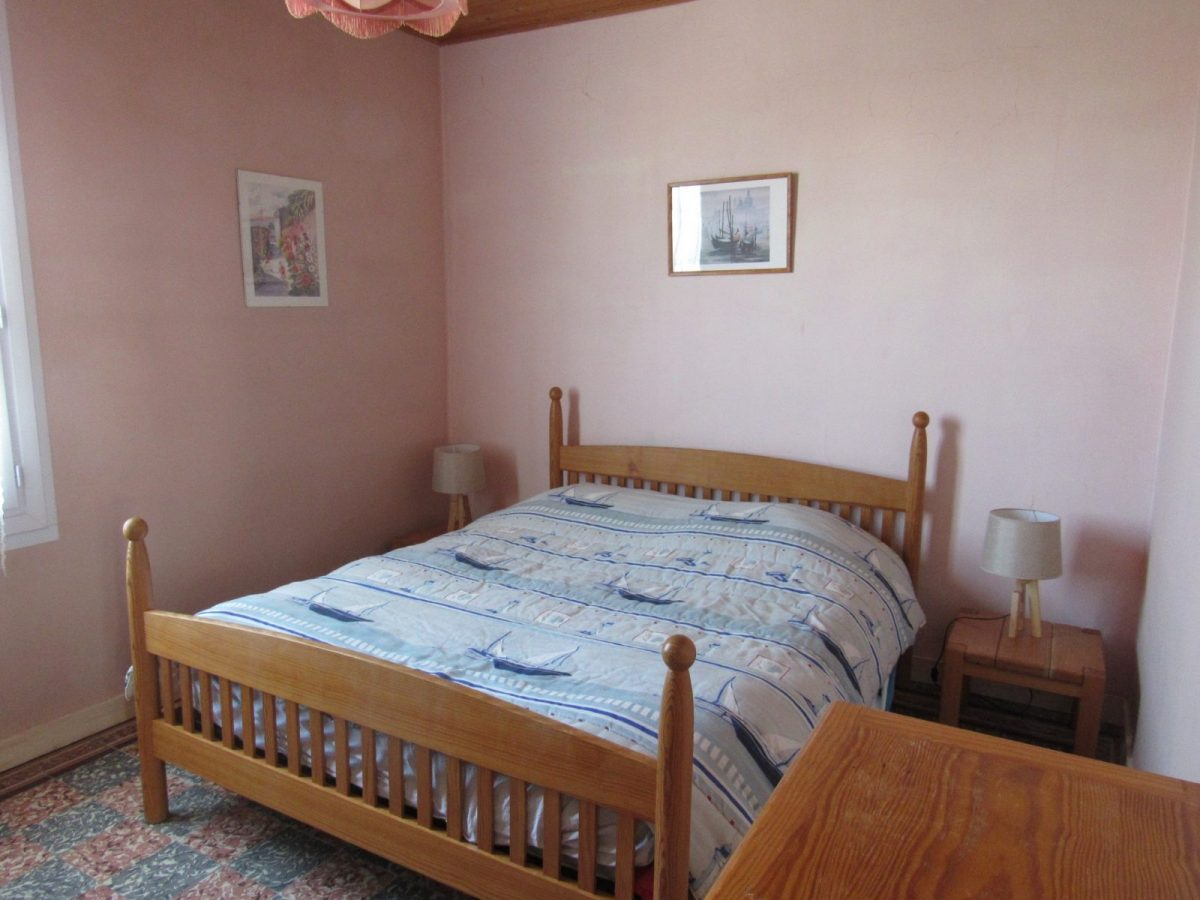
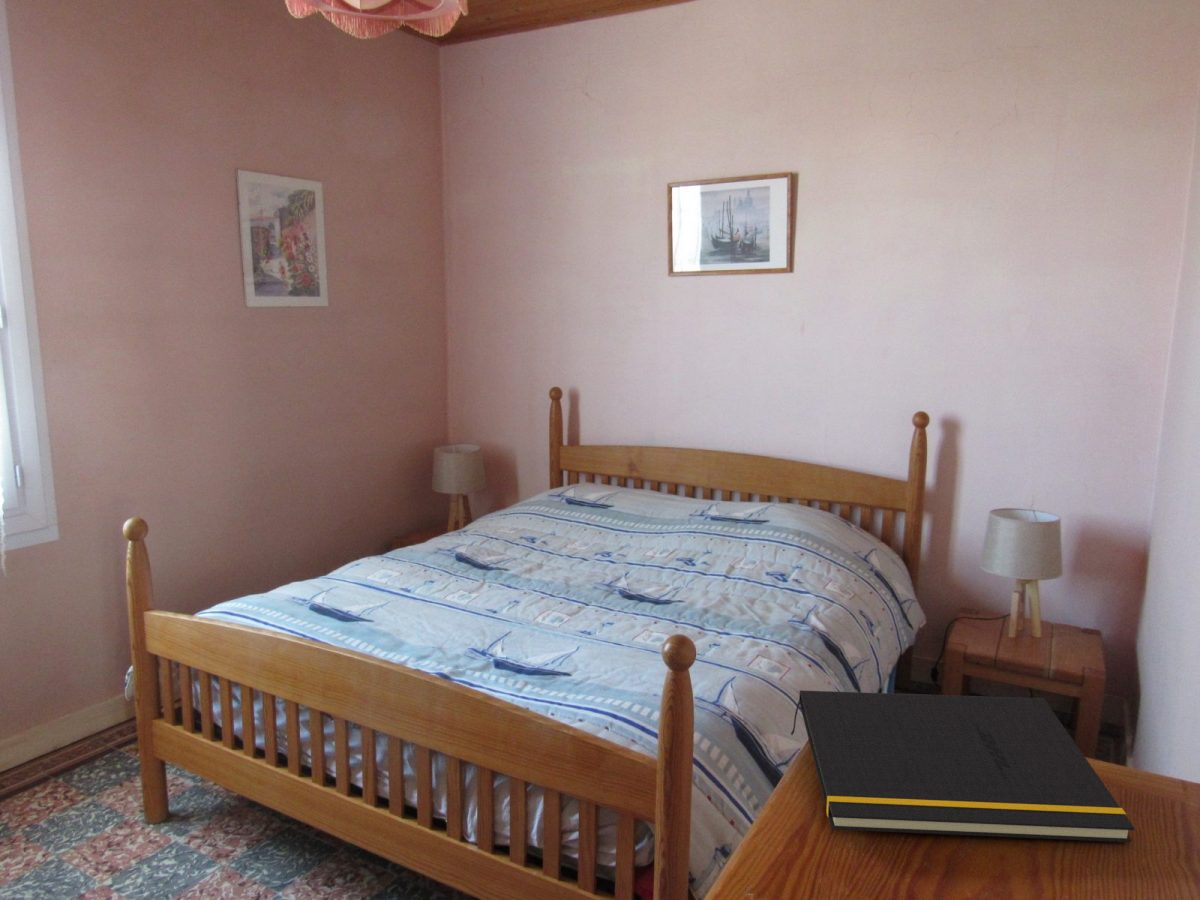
+ notepad (947, 757)
